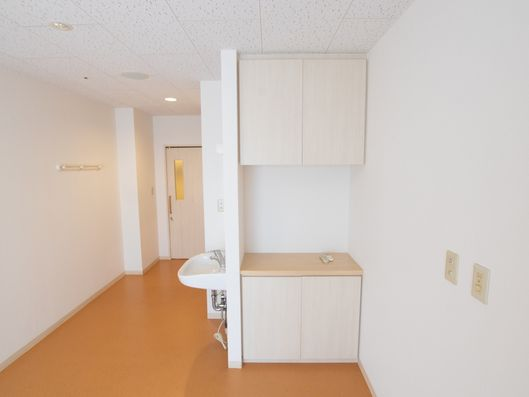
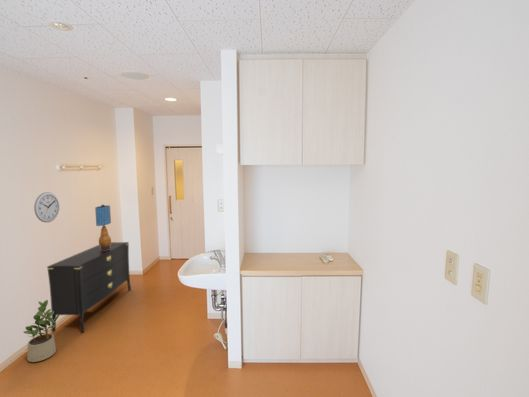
+ potted plant (38, 327)
+ table lamp (103, 226)
+ dresser (96, 280)
+ wall clock (48, 207)
